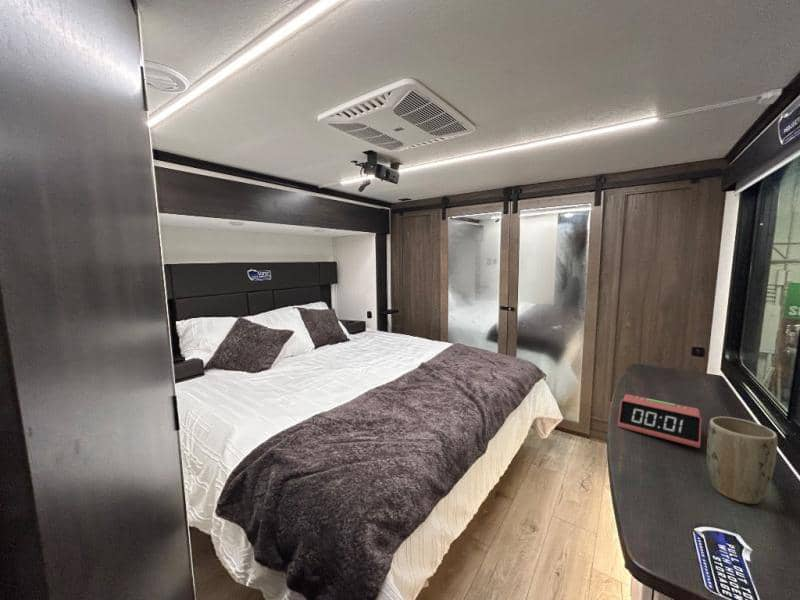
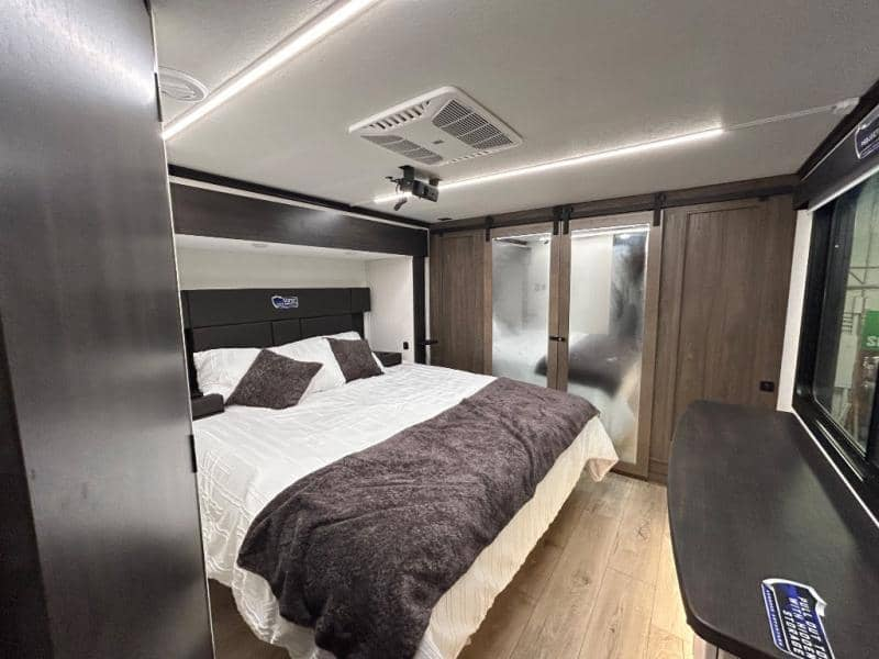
- plant pot (738, 459)
- alarm clock (658, 416)
